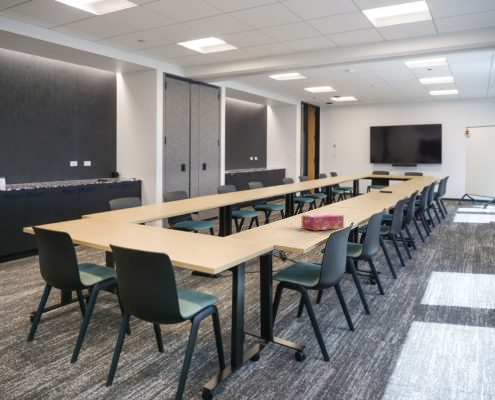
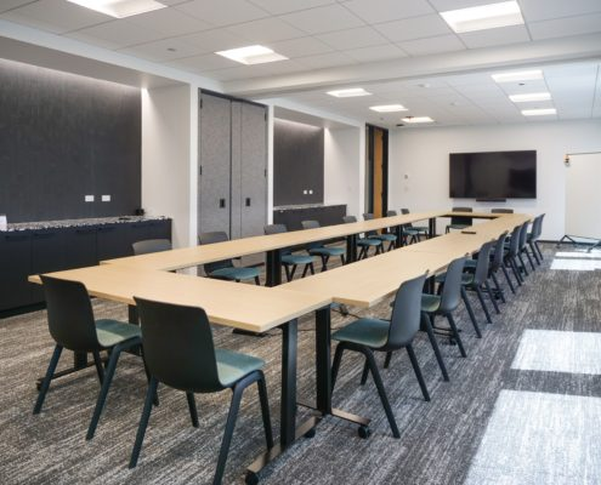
- tissue box (322, 221)
